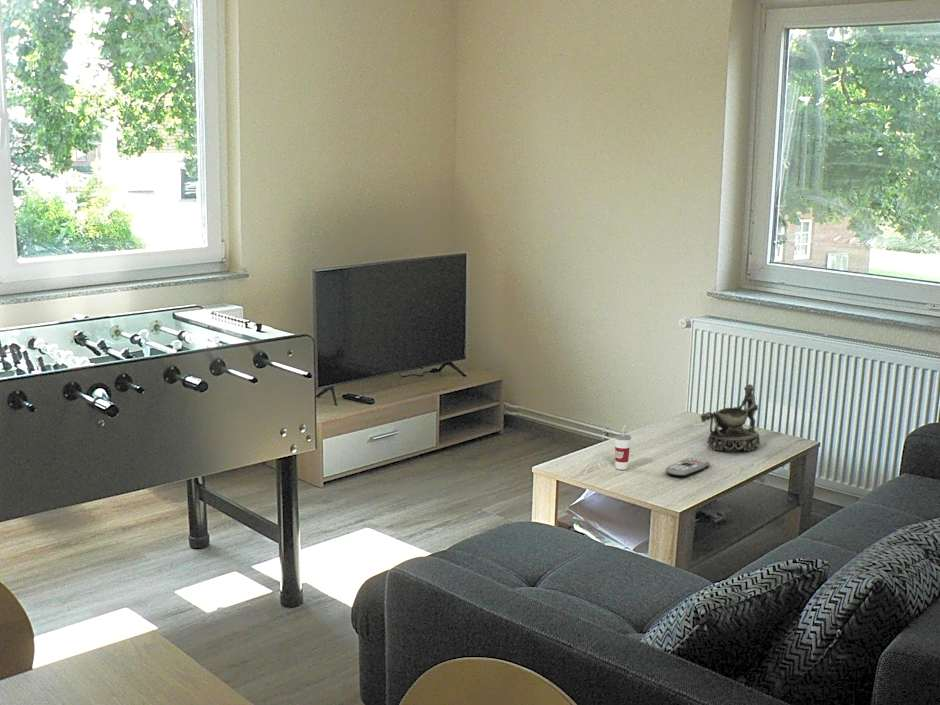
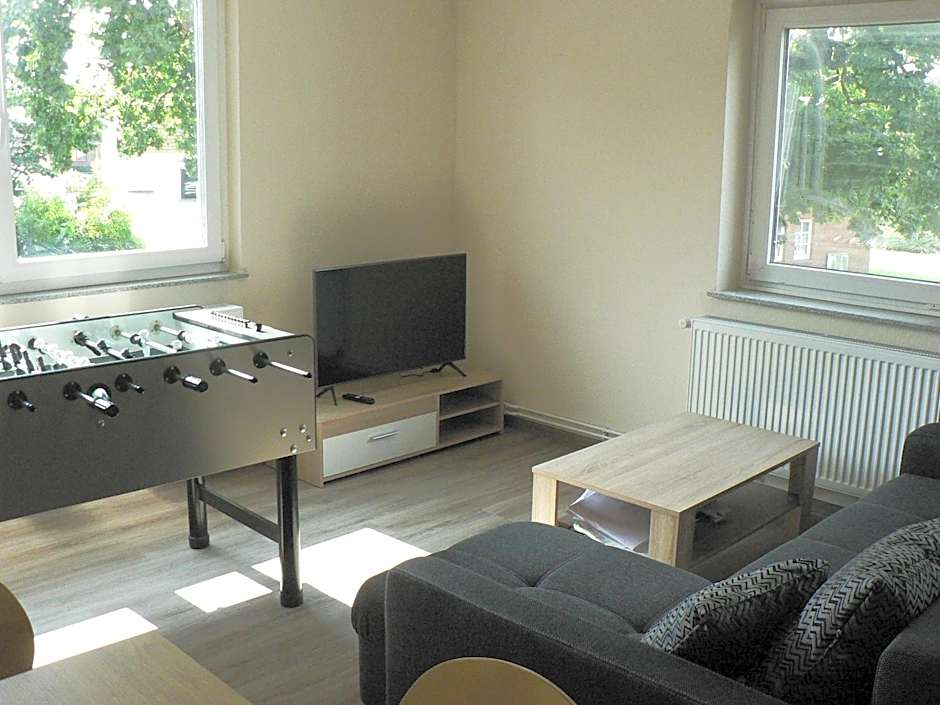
- decorative bowl (732, 417)
- cup (622, 446)
- remote control (686, 467)
